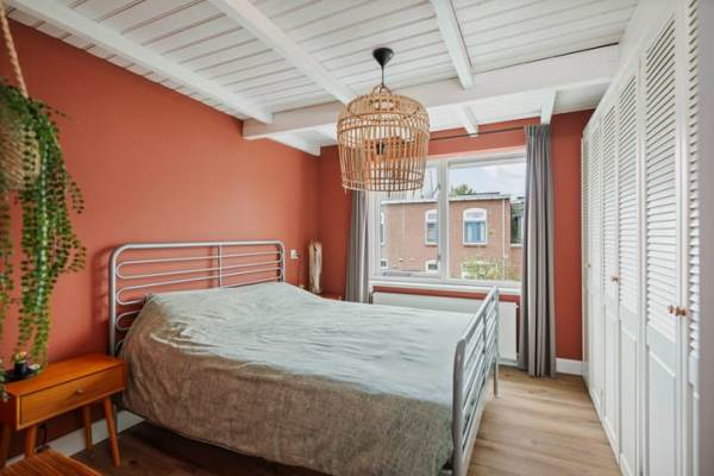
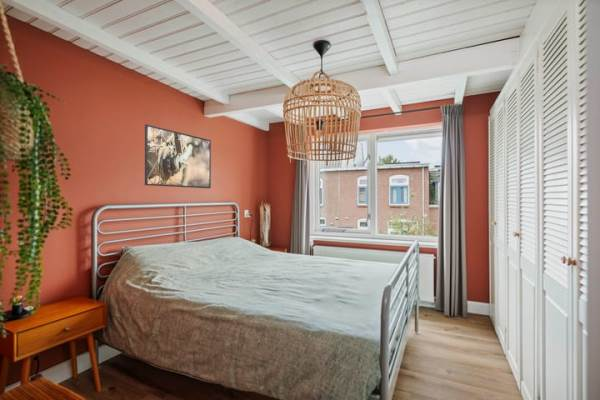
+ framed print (181, 160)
